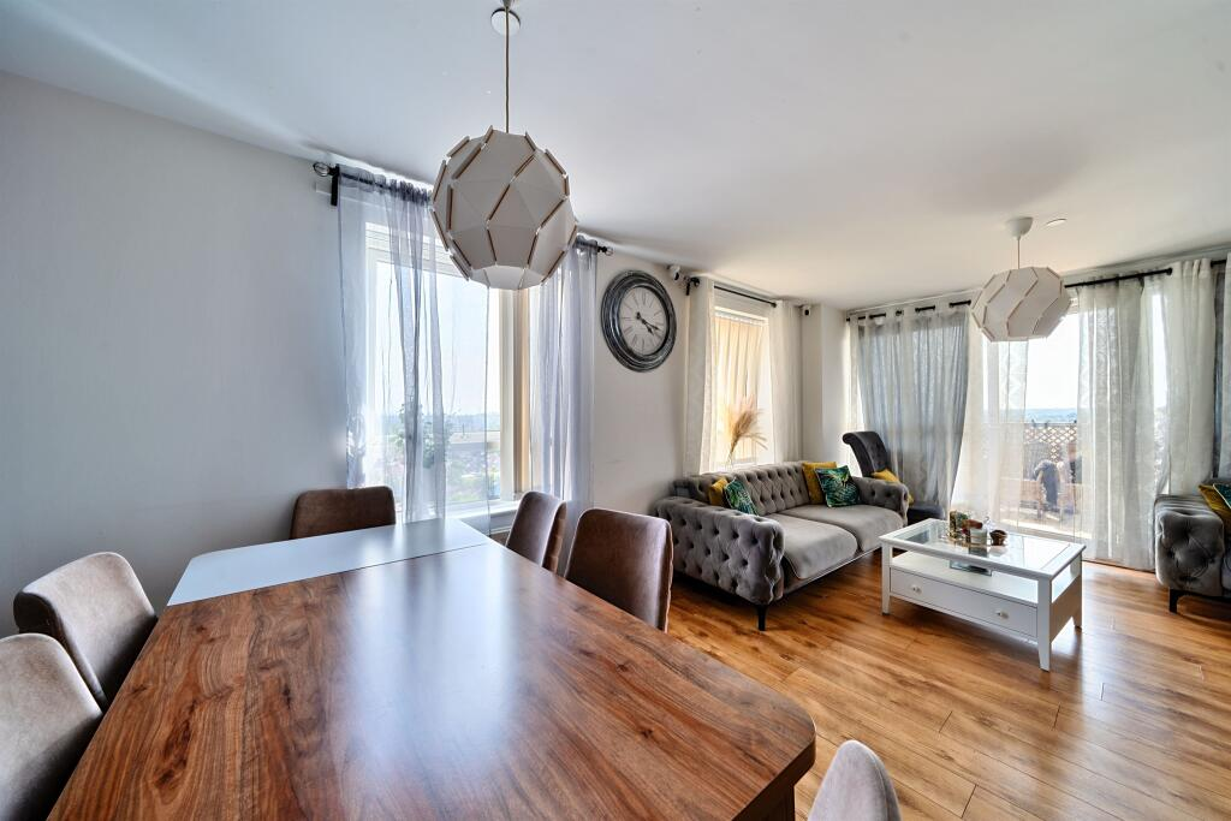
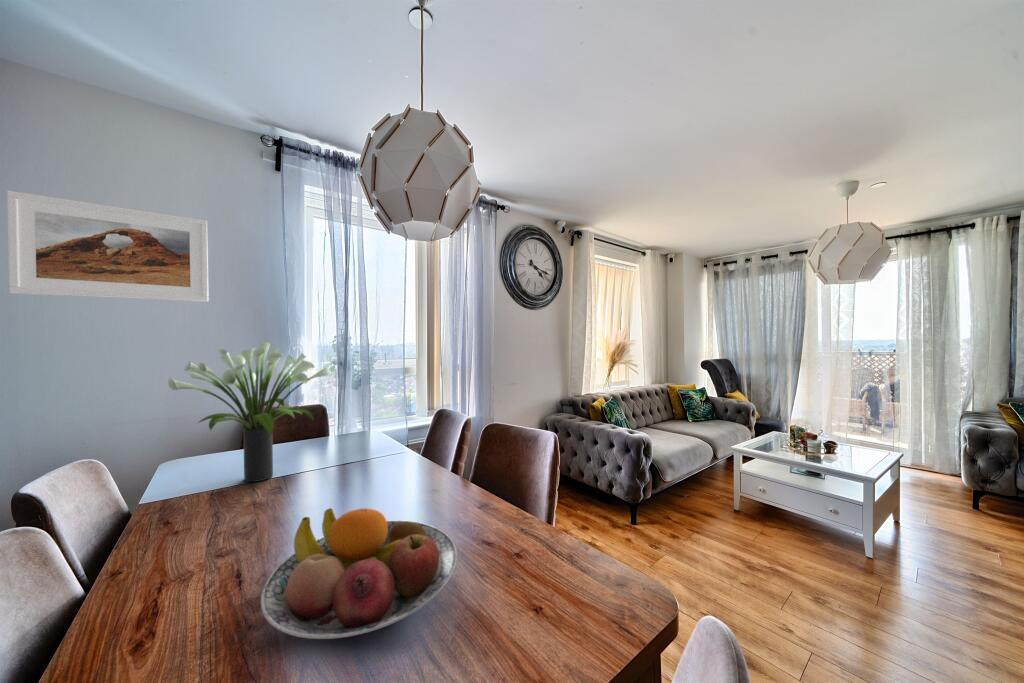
+ potted plant (256, 409)
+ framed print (120, 252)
+ fruit bowl (368, 557)
